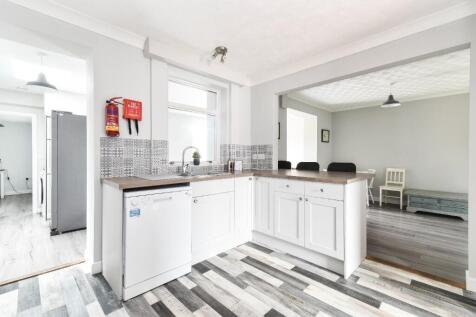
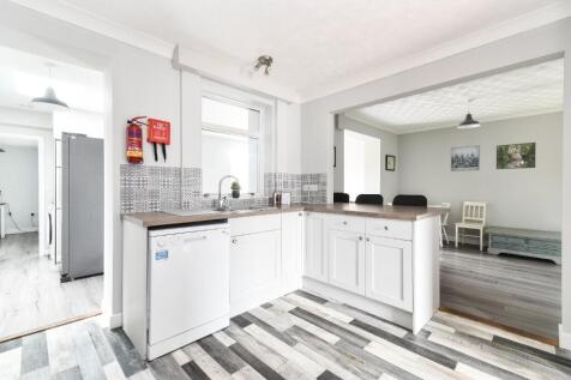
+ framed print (515, 156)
+ wall art (464, 158)
